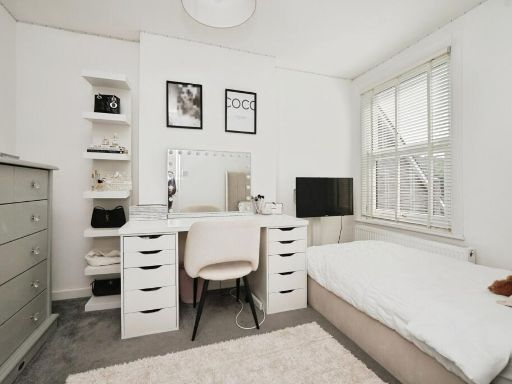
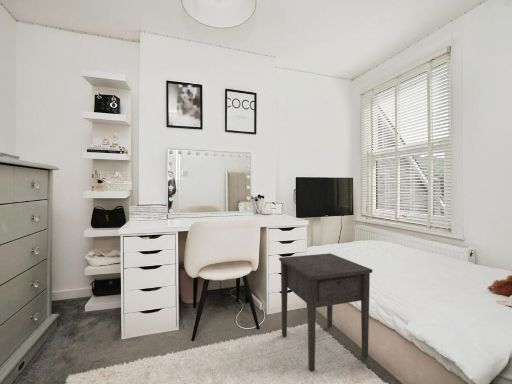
+ nightstand (321, 304)
